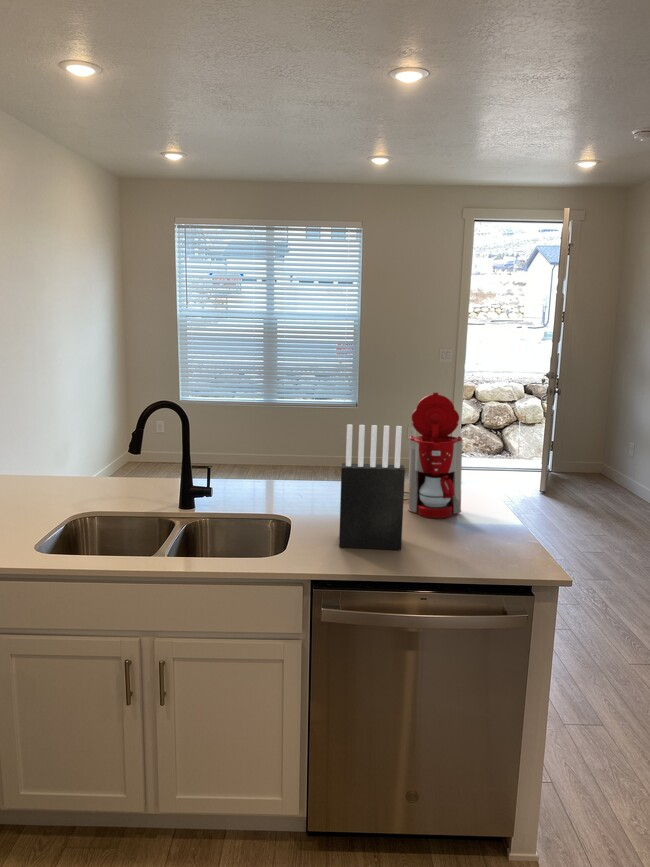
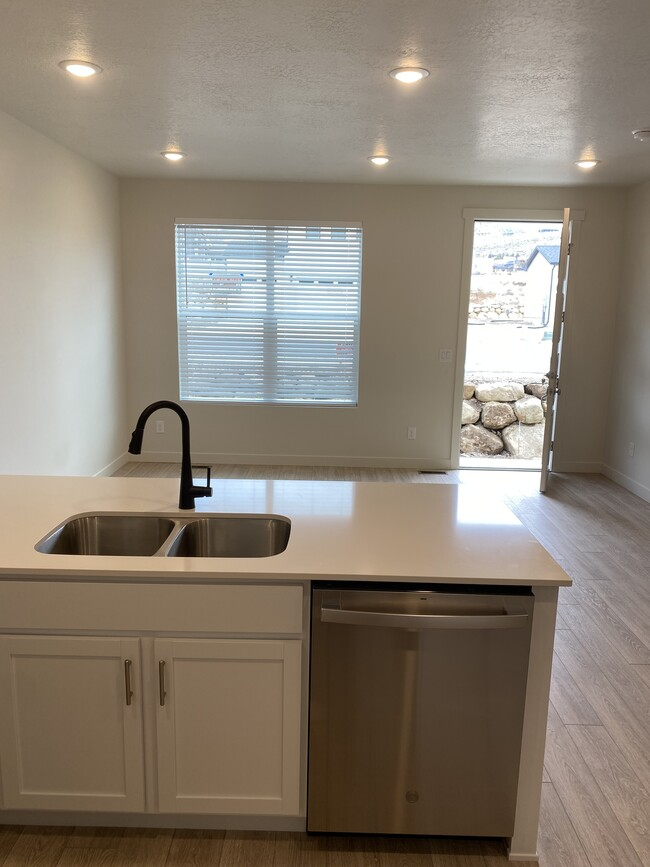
- coffee maker (426, 448)
- knife block (371, 483)
